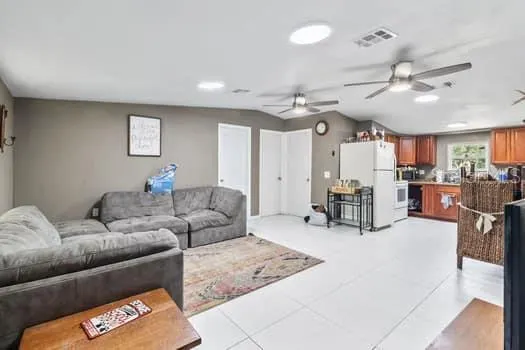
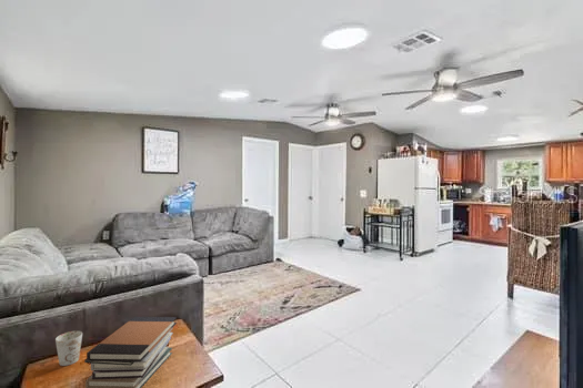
+ book stack (135, 351)
+ mug (68, 346)
